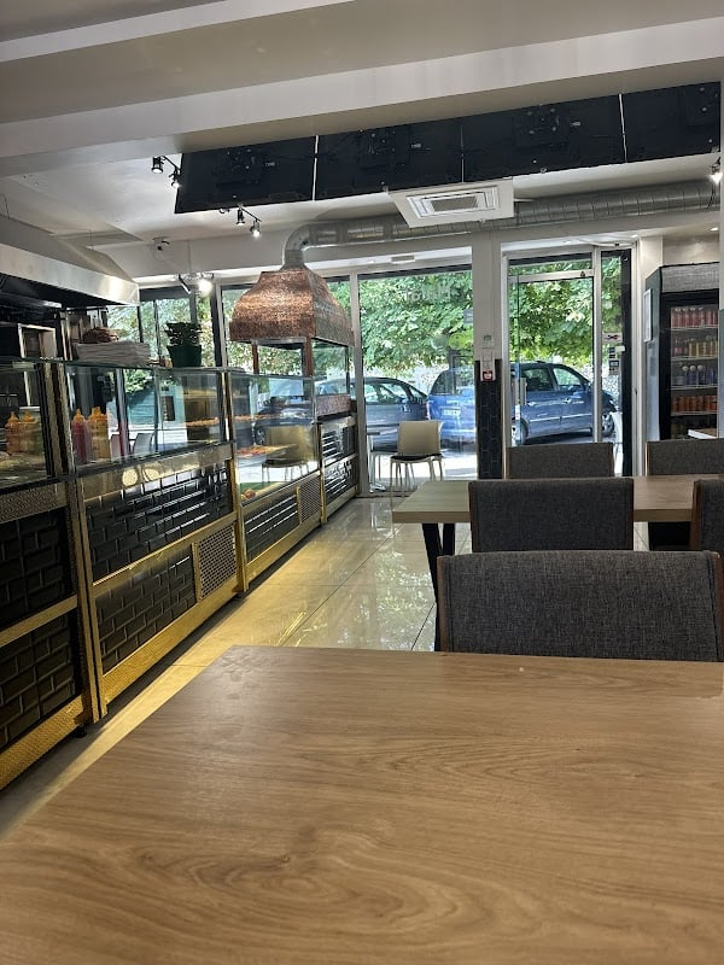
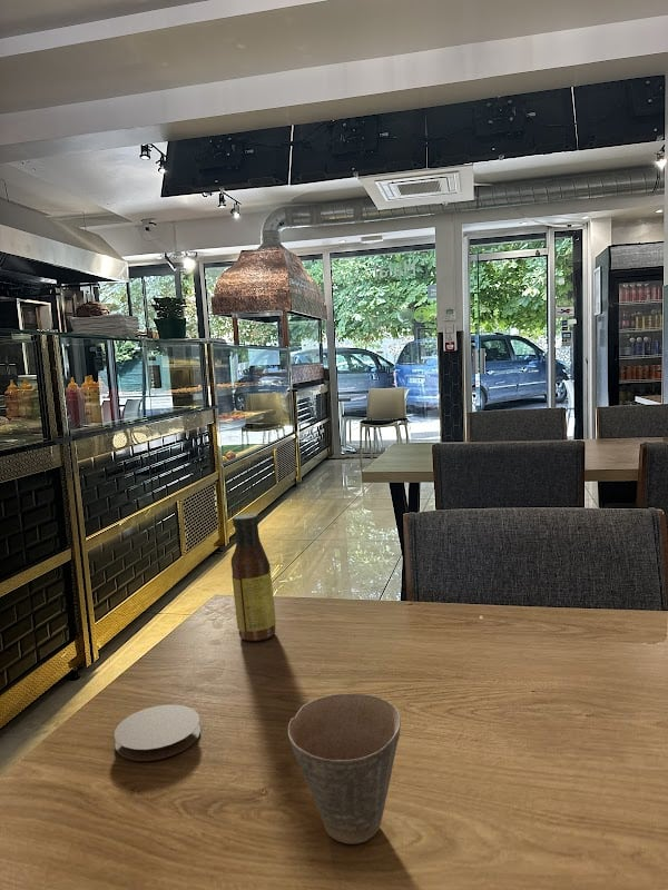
+ coaster (157, 731)
+ cup (346, 775)
+ sauce bottle (252, 575)
